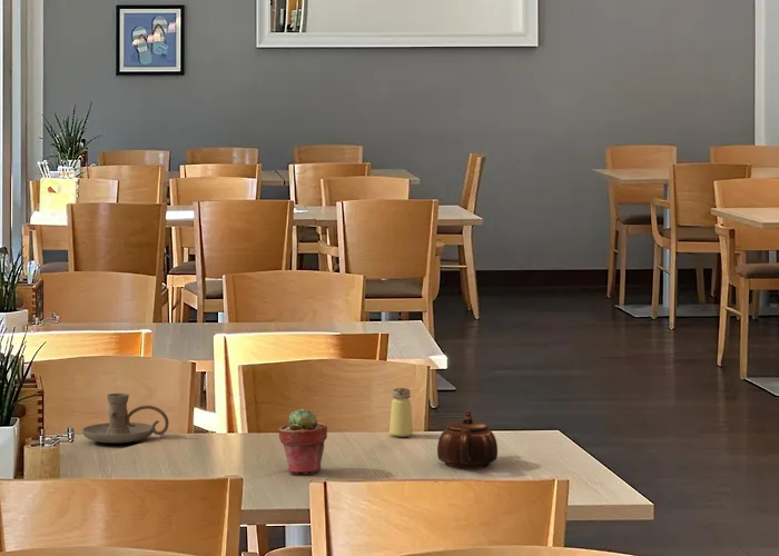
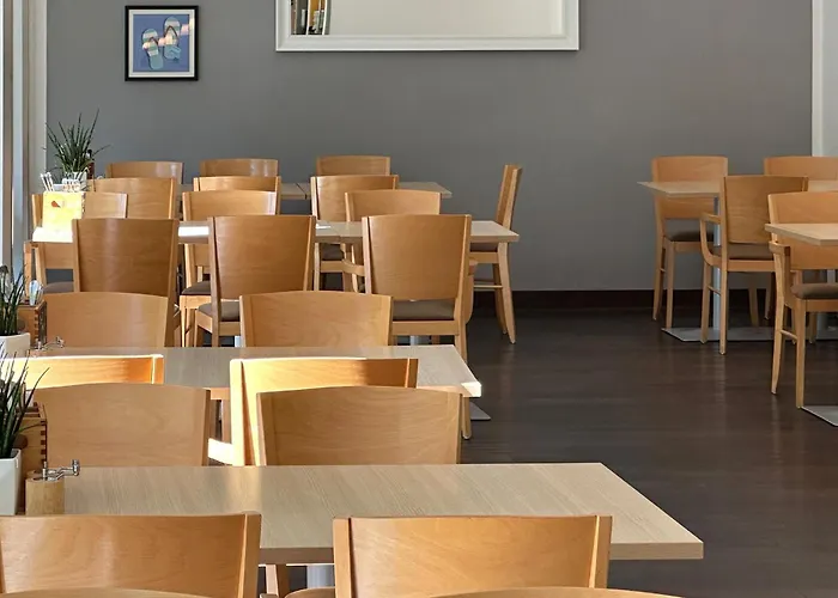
- candle holder (126, 418)
- potted succulent (303, 439)
- teapot (466, 437)
- saltshaker (401, 411)
